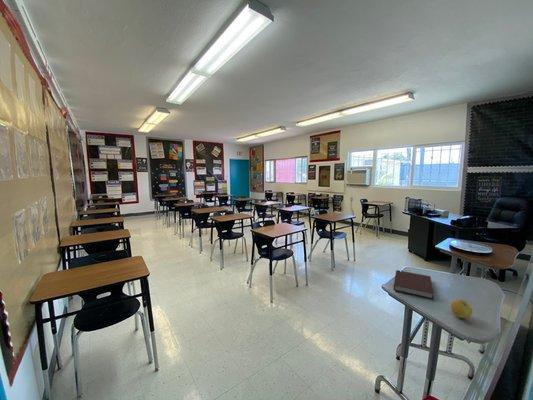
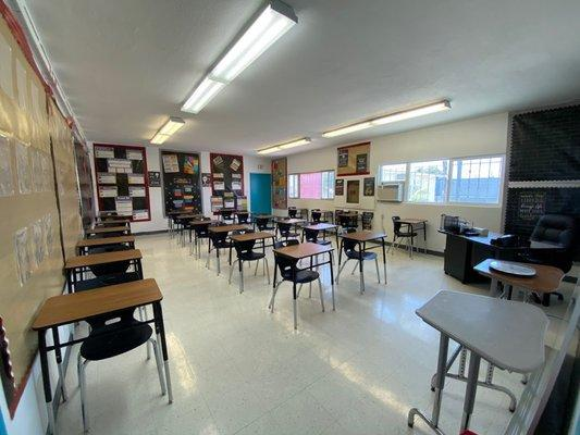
- apple (461, 309)
- notebook (412, 282)
